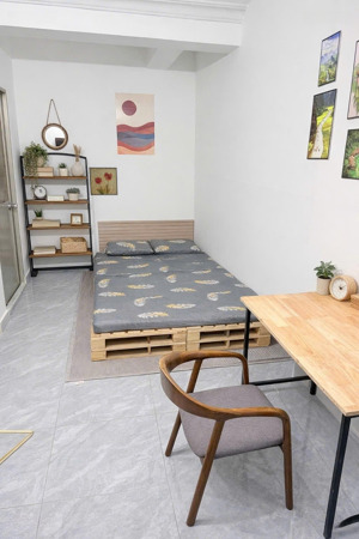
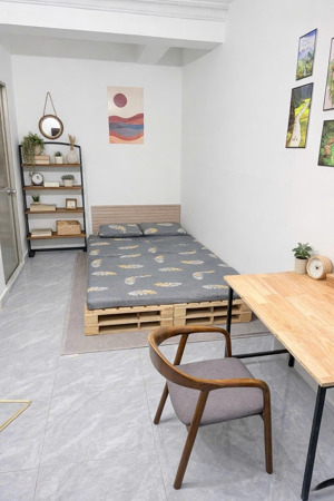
- wall art (103, 181)
